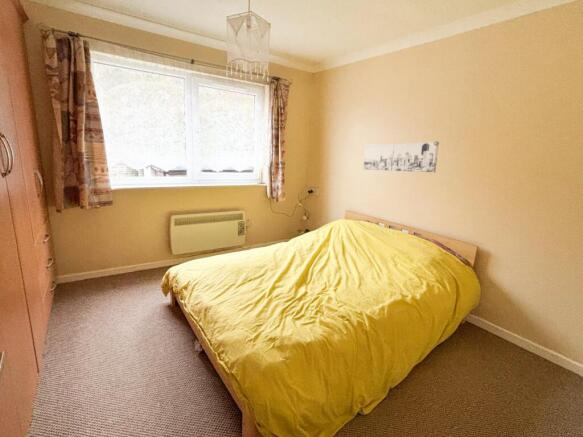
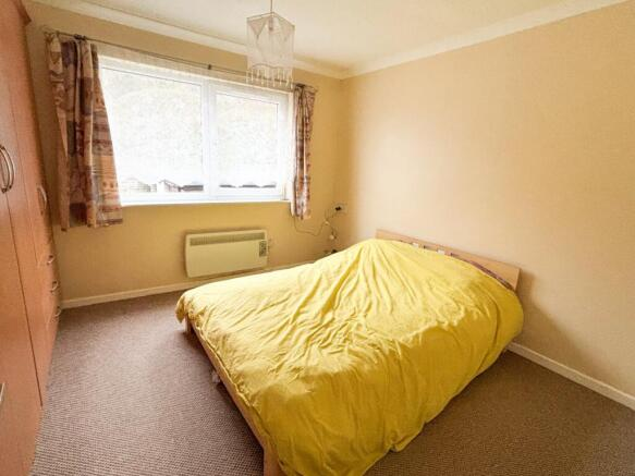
- wall art (396, 157)
